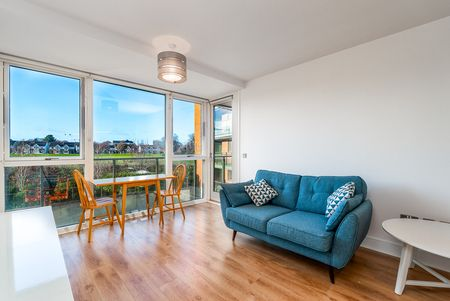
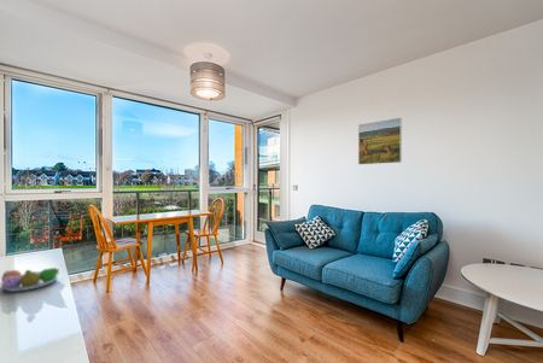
+ fruit bowl (33, 274)
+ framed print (378, 142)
